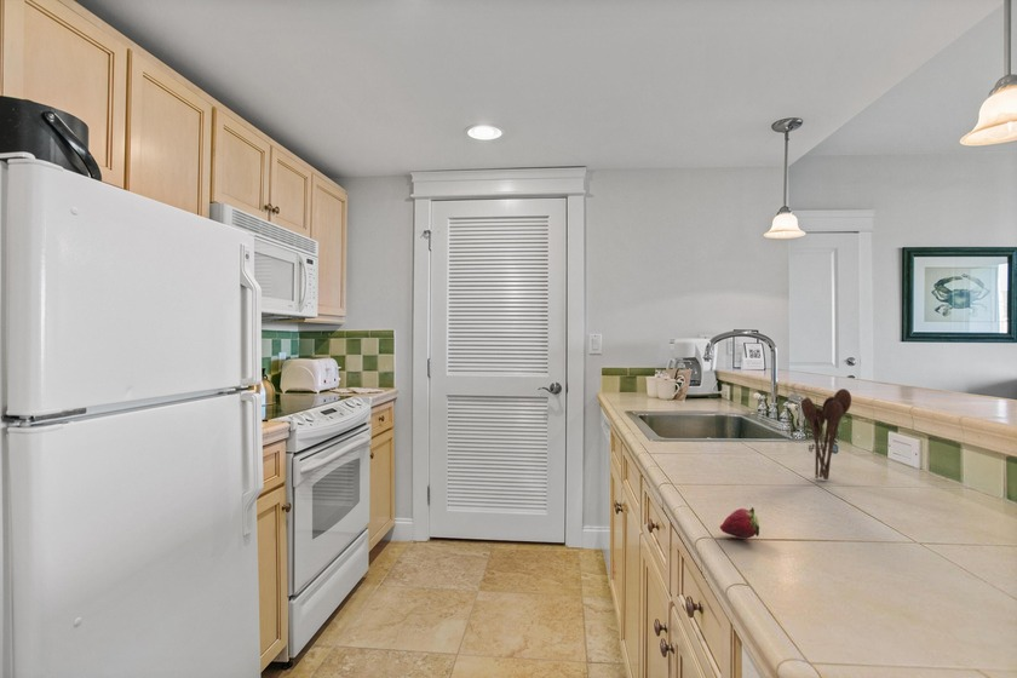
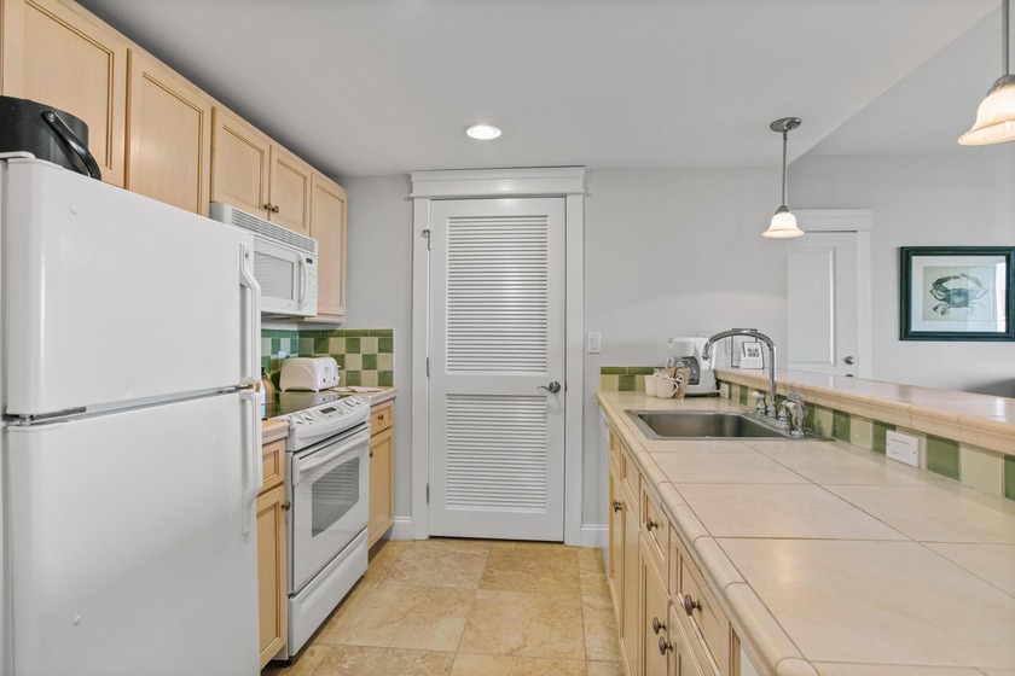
- utensil holder (826, 433)
- fruit (740, 521)
